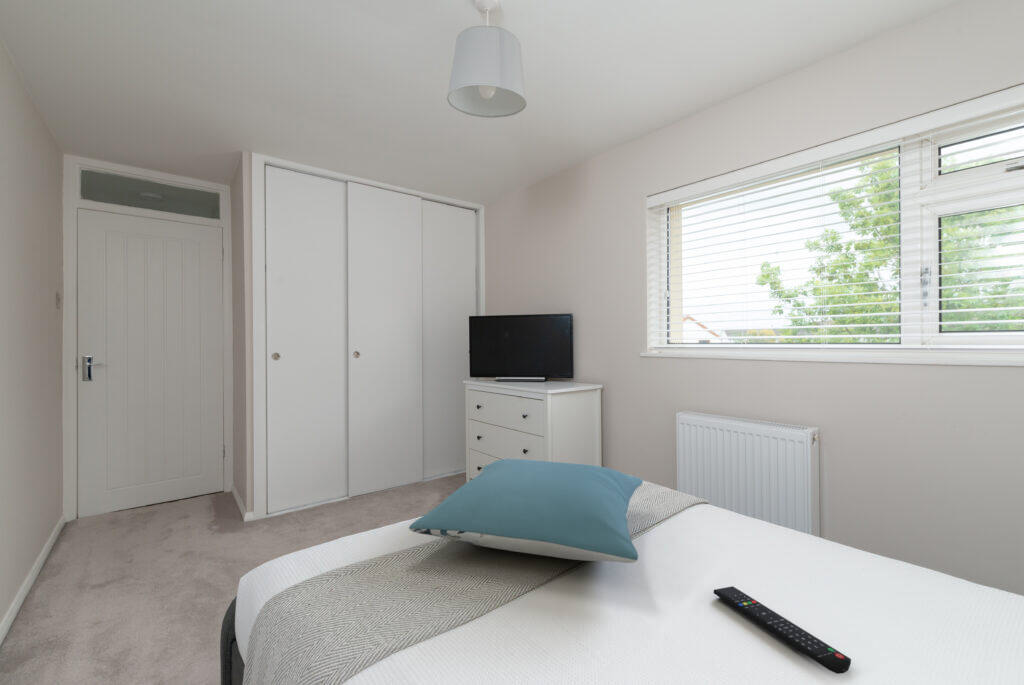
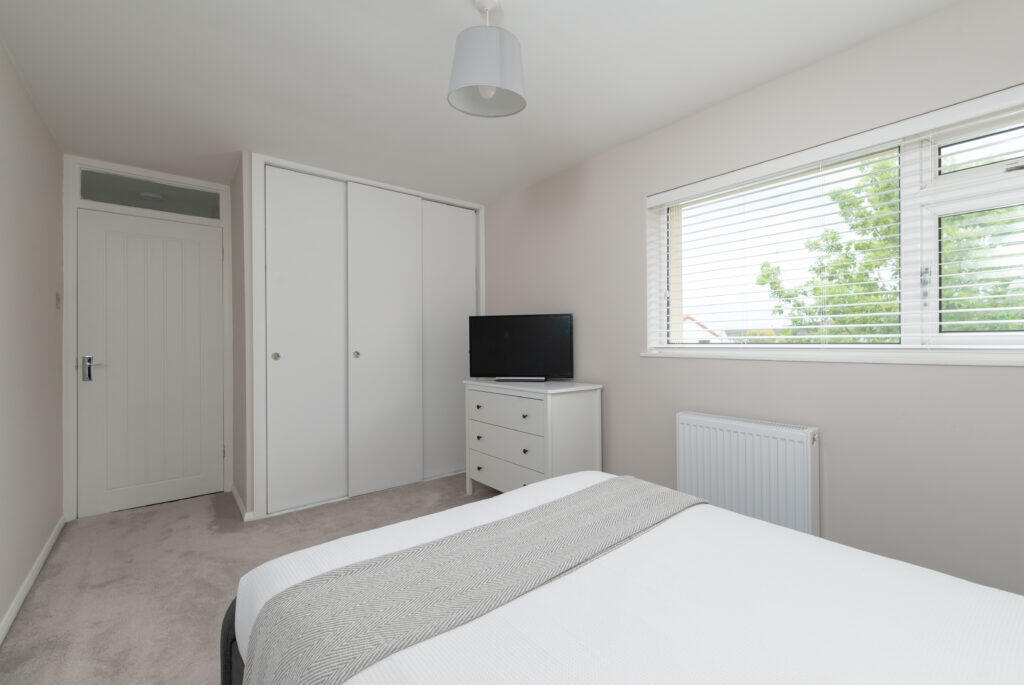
- pillow (541, 501)
- remote control (775, 624)
